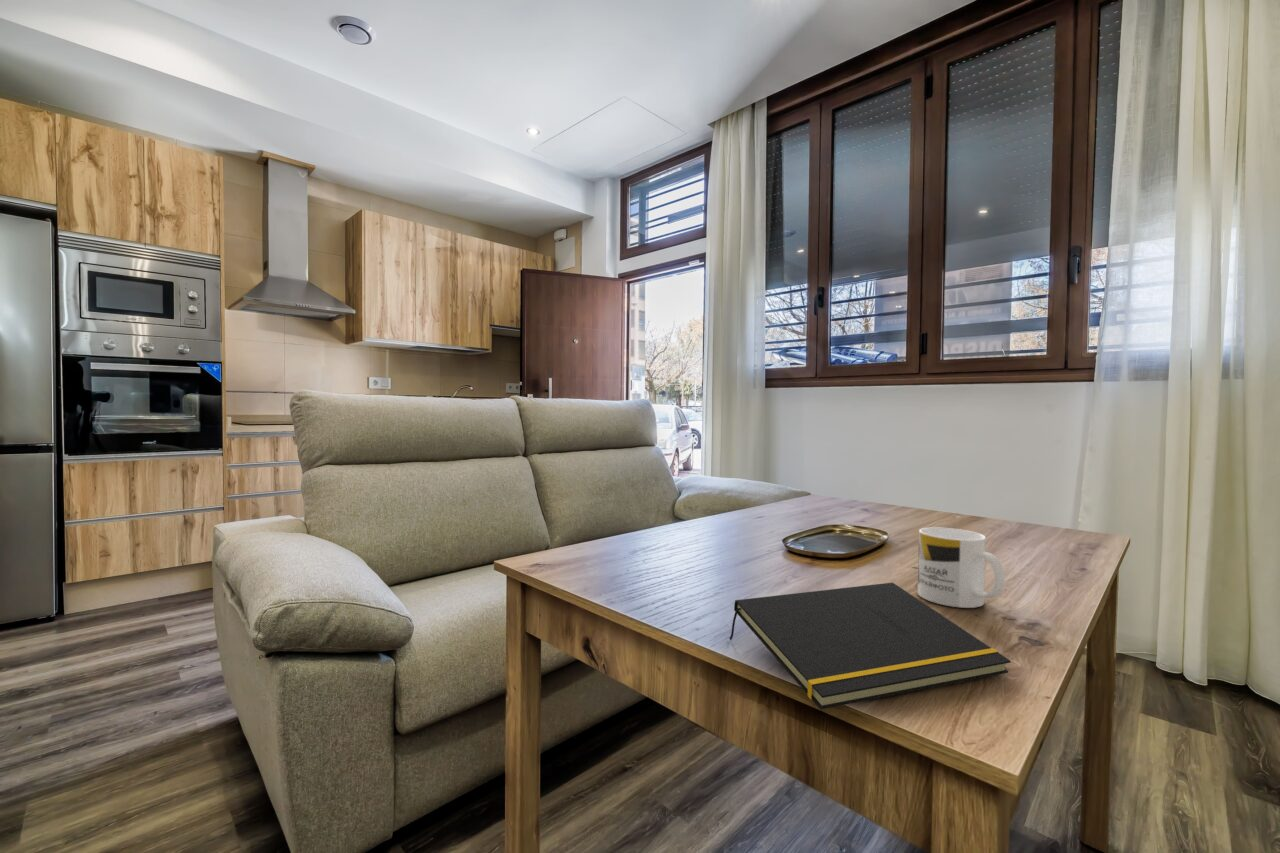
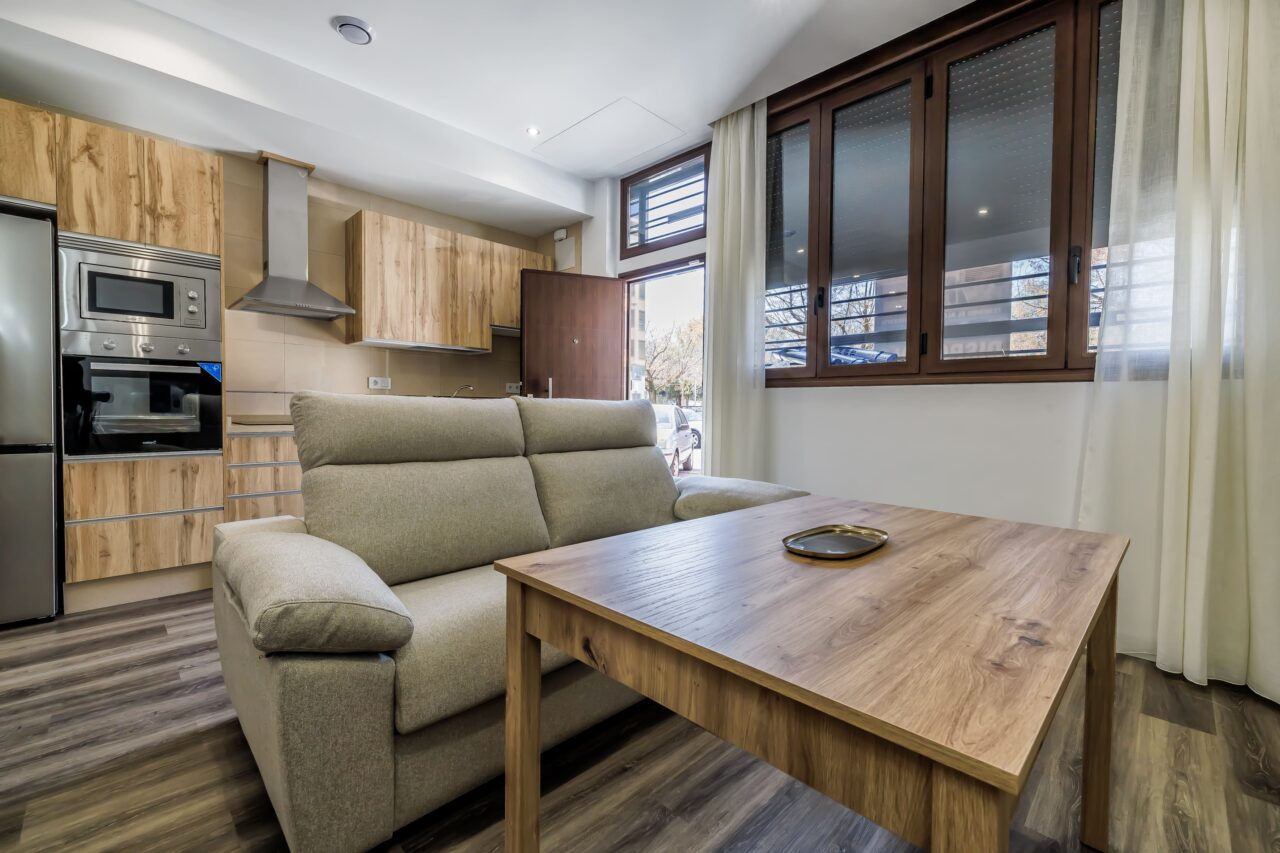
- mug (960, 569)
- notepad (862, 633)
